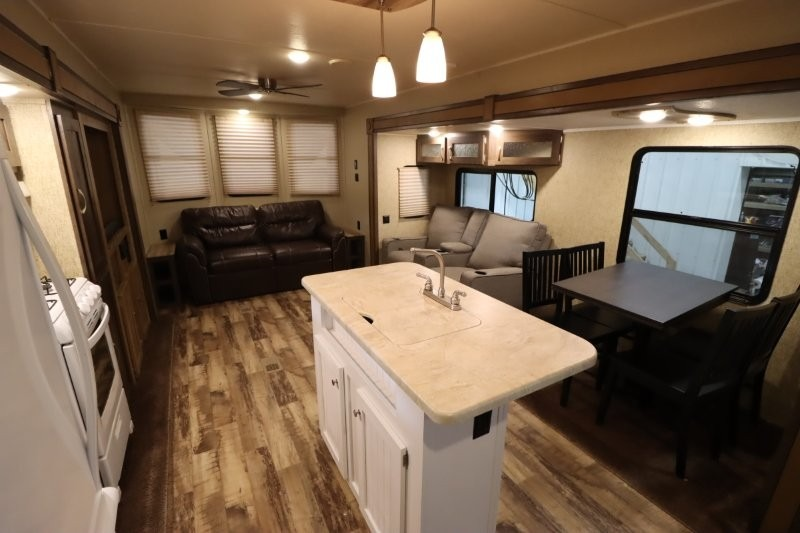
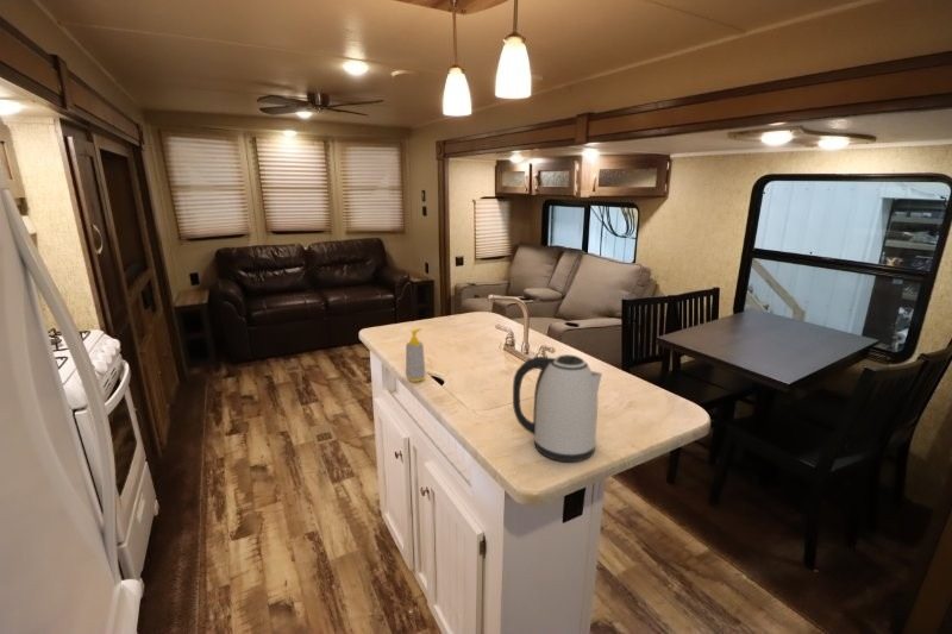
+ soap bottle (414, 354)
+ kettle (555, 400)
